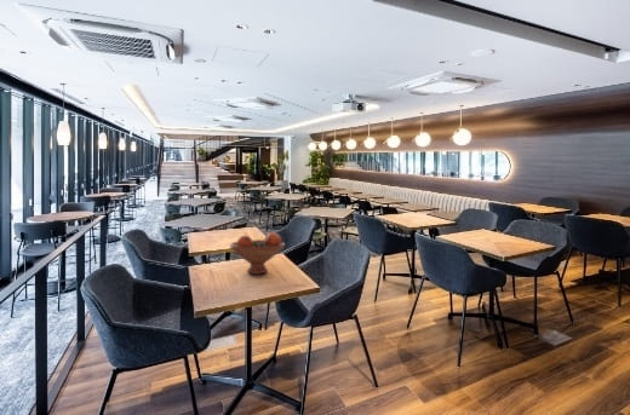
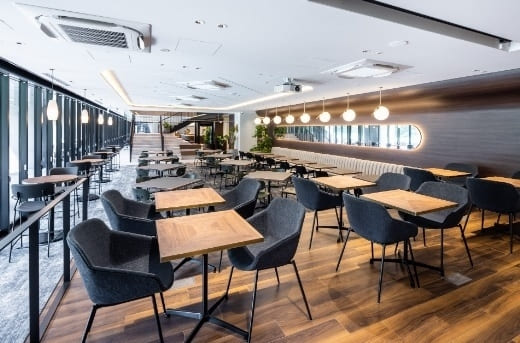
- fruit bowl (257, 252)
